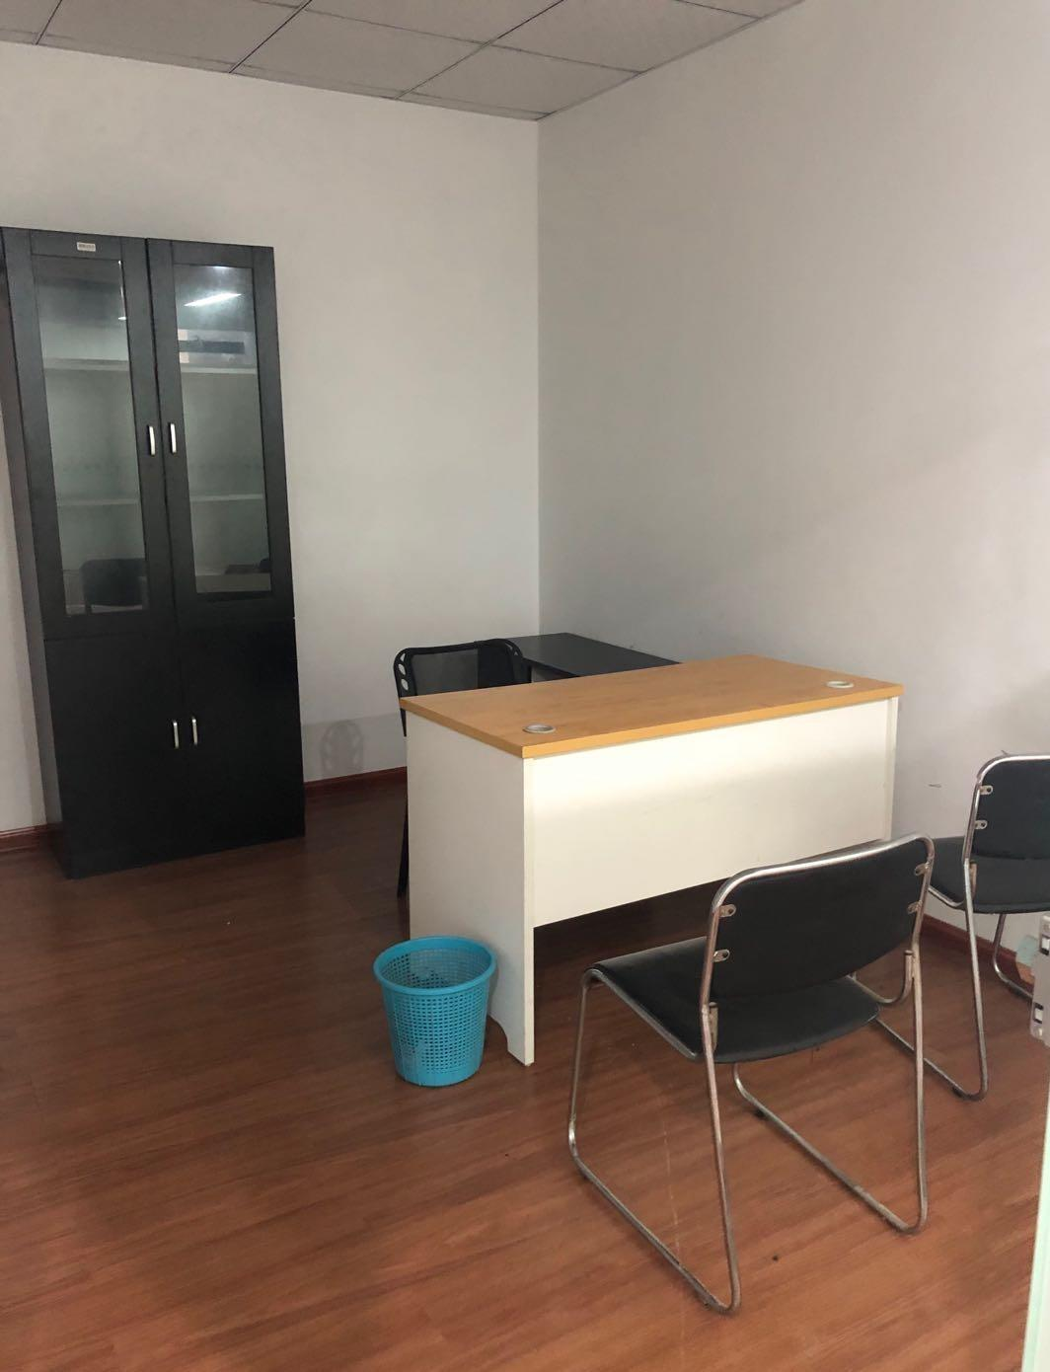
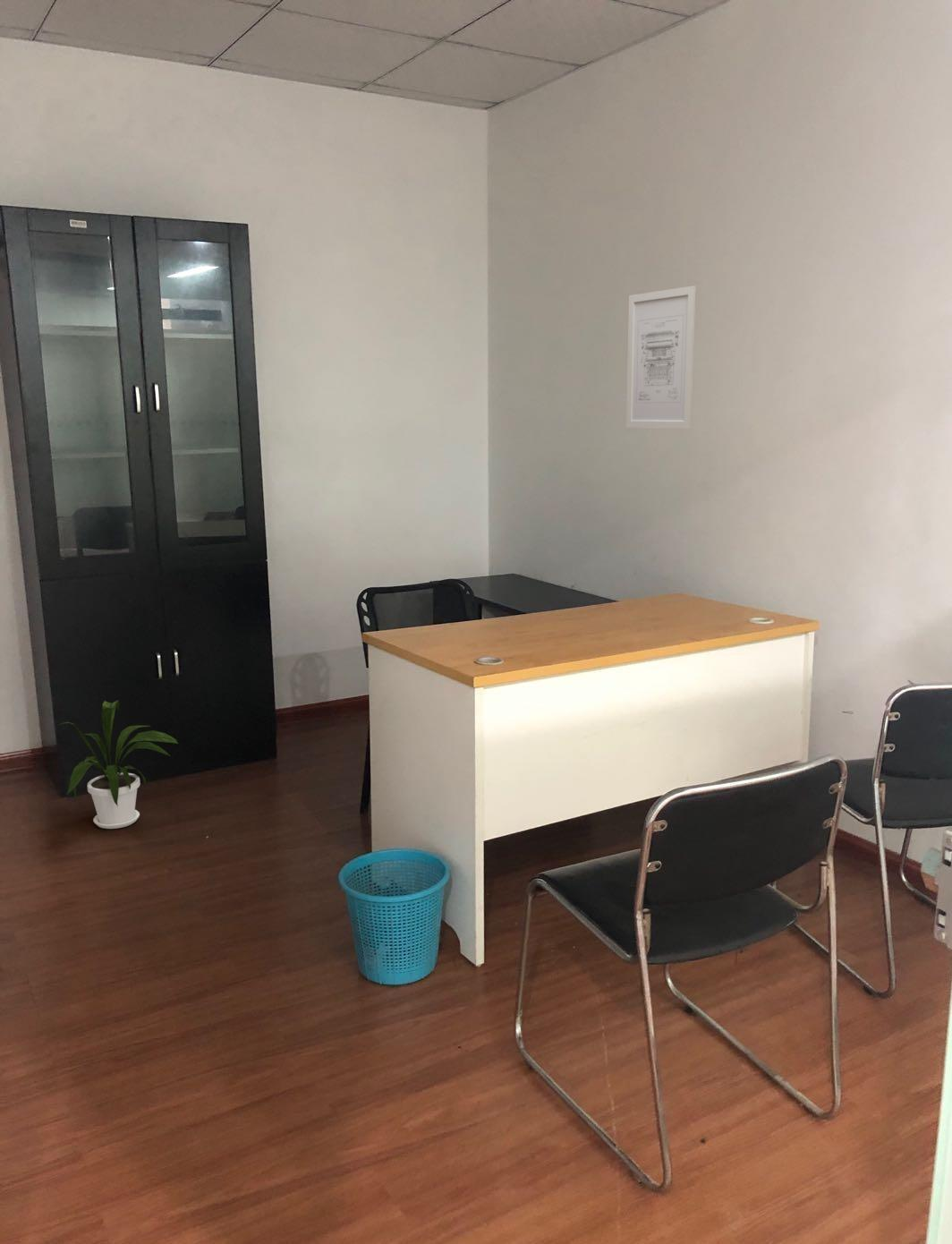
+ wall art (659, 360)
+ house plant (115, 760)
